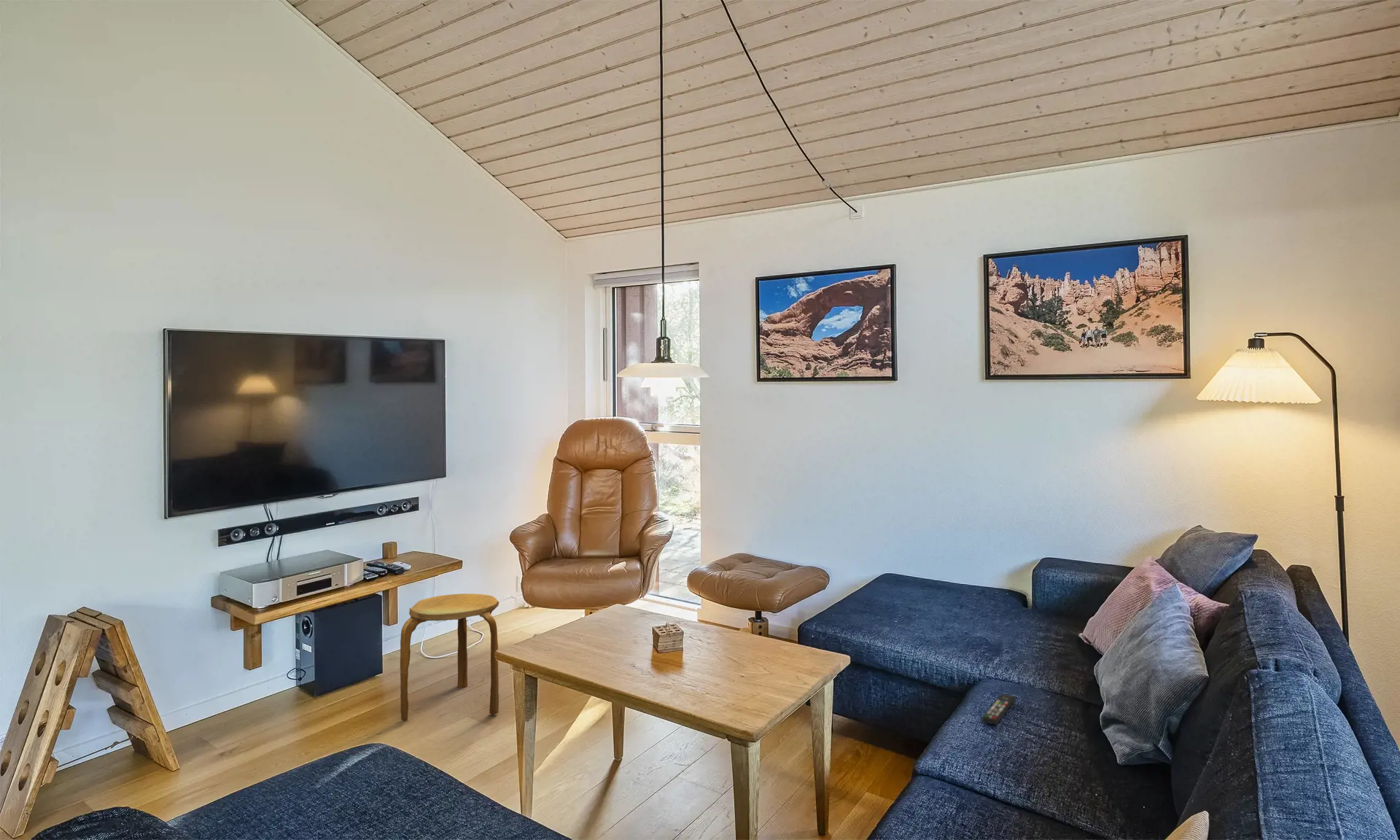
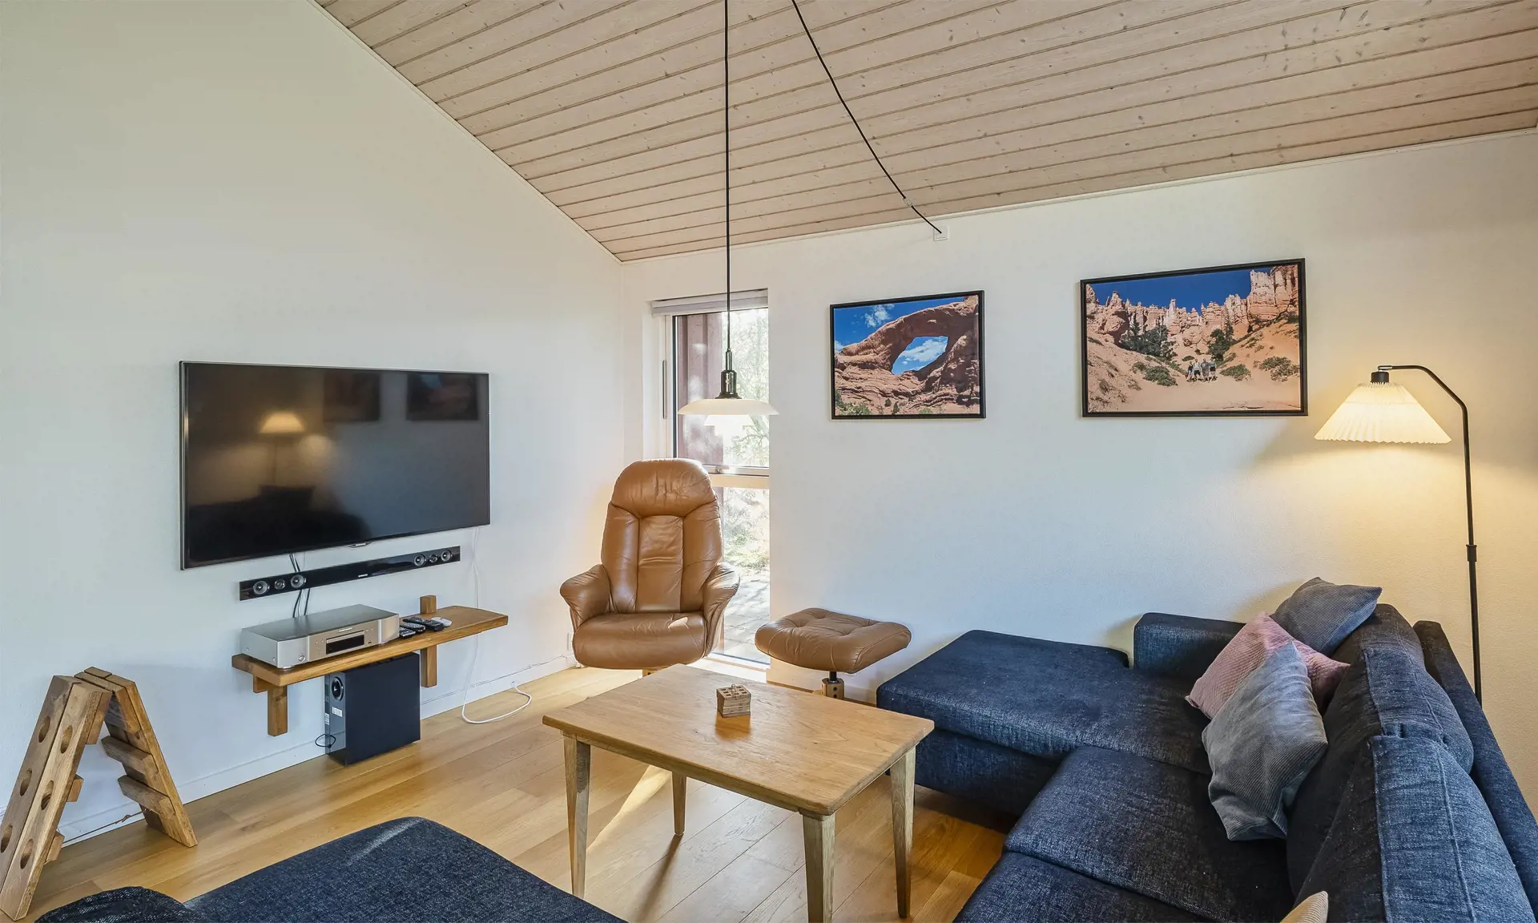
- stool (458, 654)
- remote control (999, 708)
